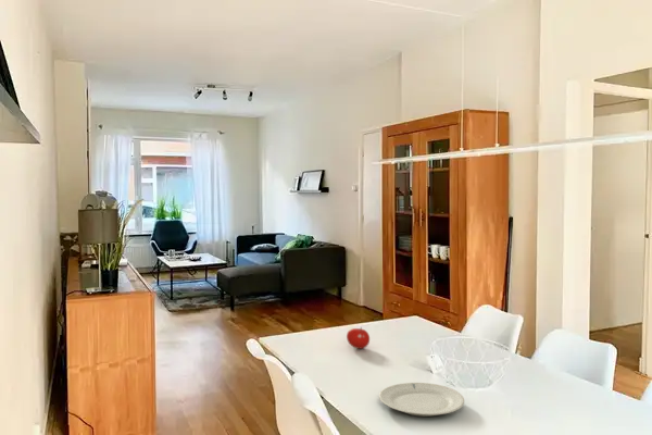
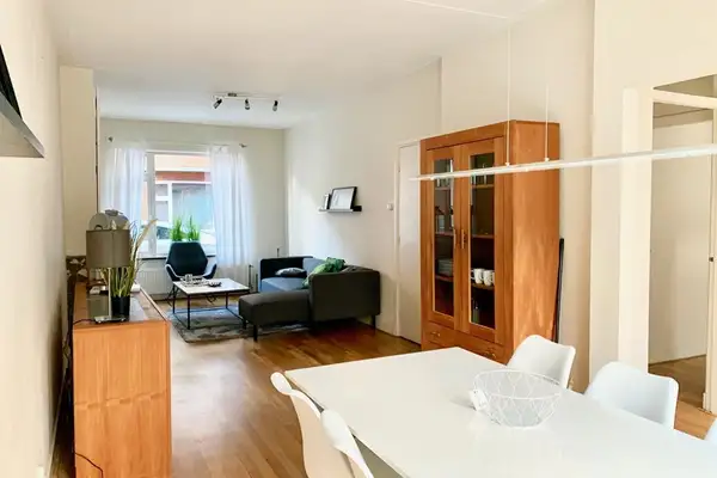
- chinaware (421, 400)
- fruit (358, 336)
